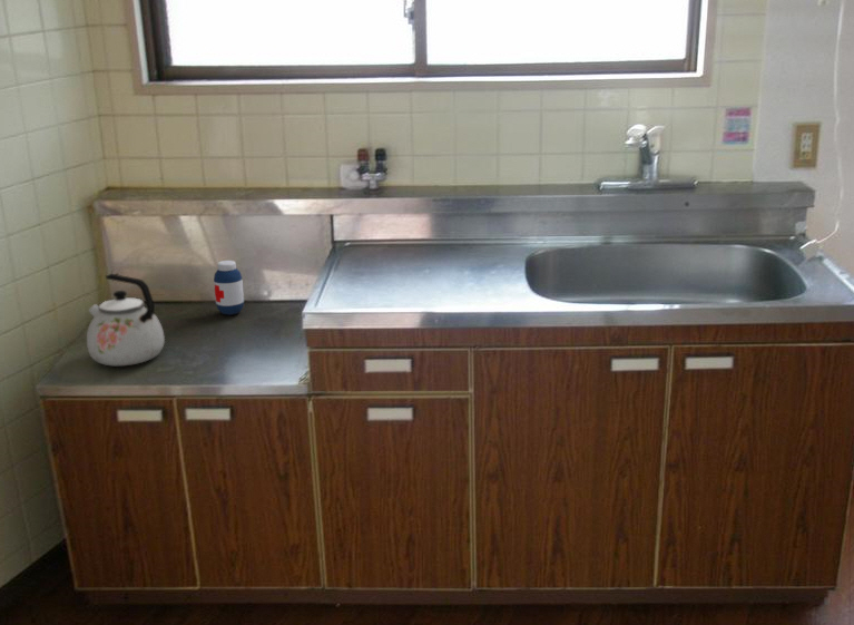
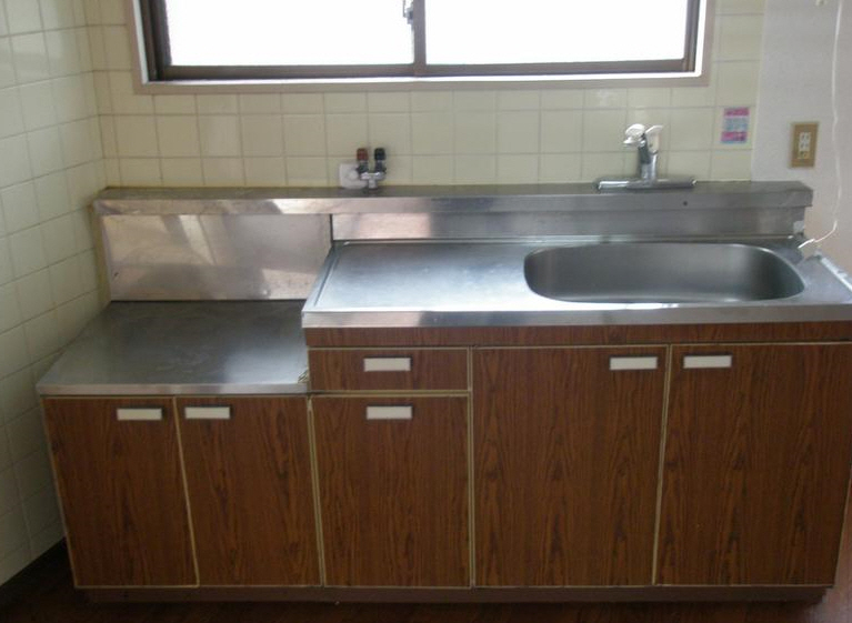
- medicine bottle (228, 287)
- kettle (121, 316)
